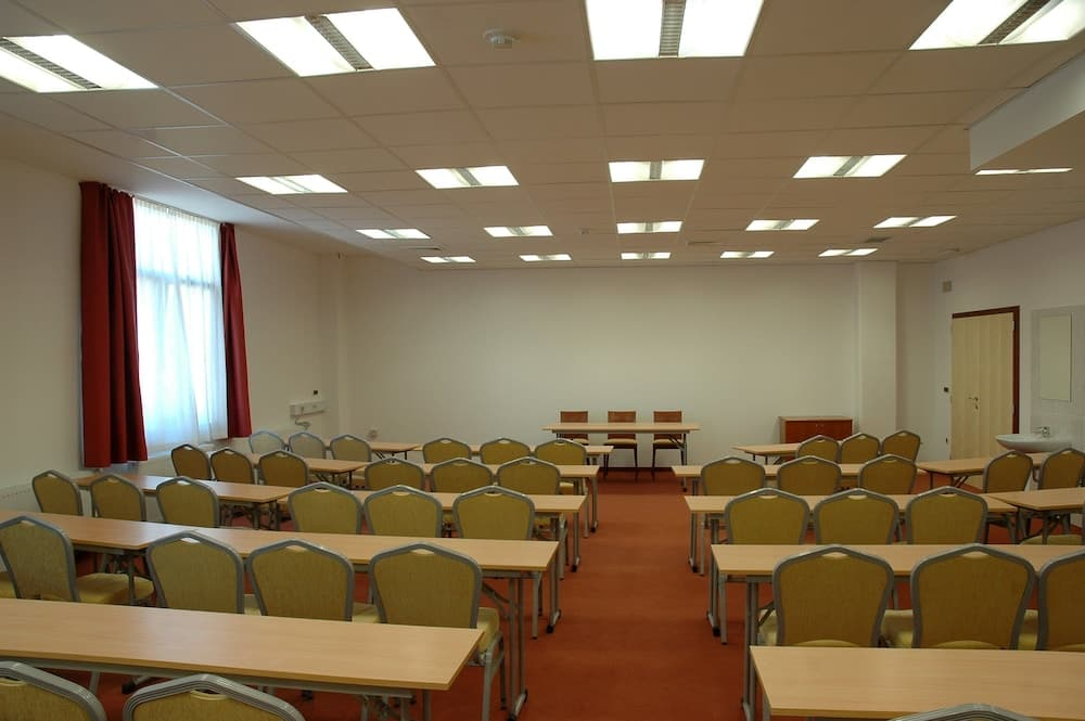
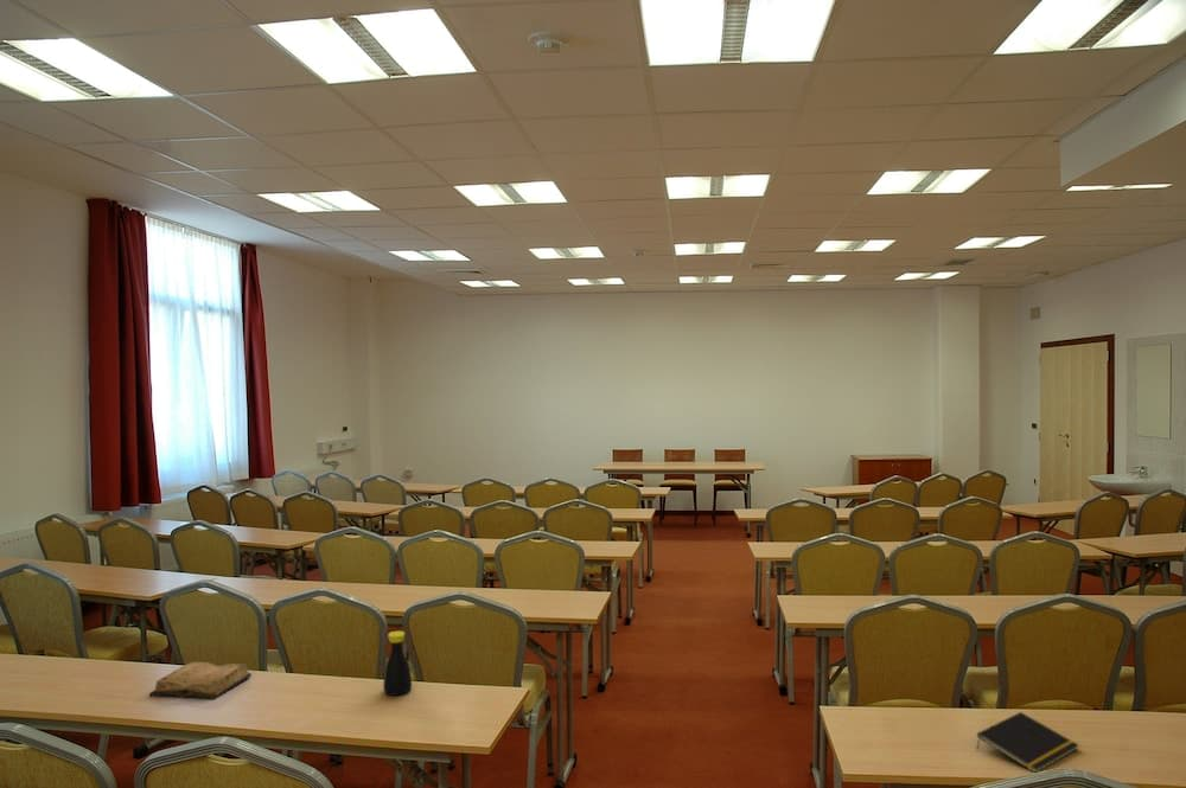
+ bottle (396, 661)
+ notepad (1027, 741)
+ diary (203, 678)
